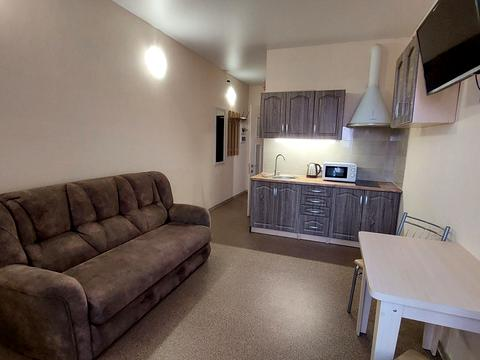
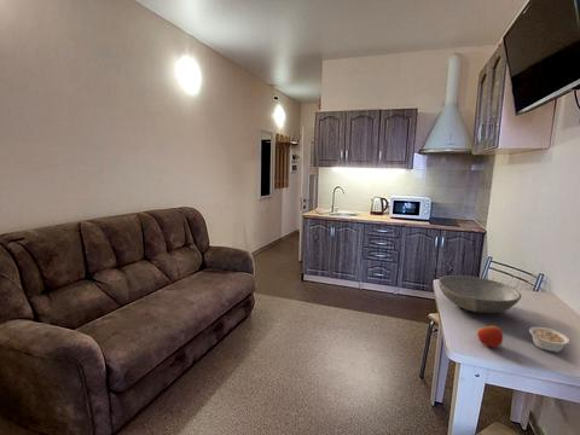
+ apple (489, 335)
+ bowl (476, 296)
+ legume (547, 340)
